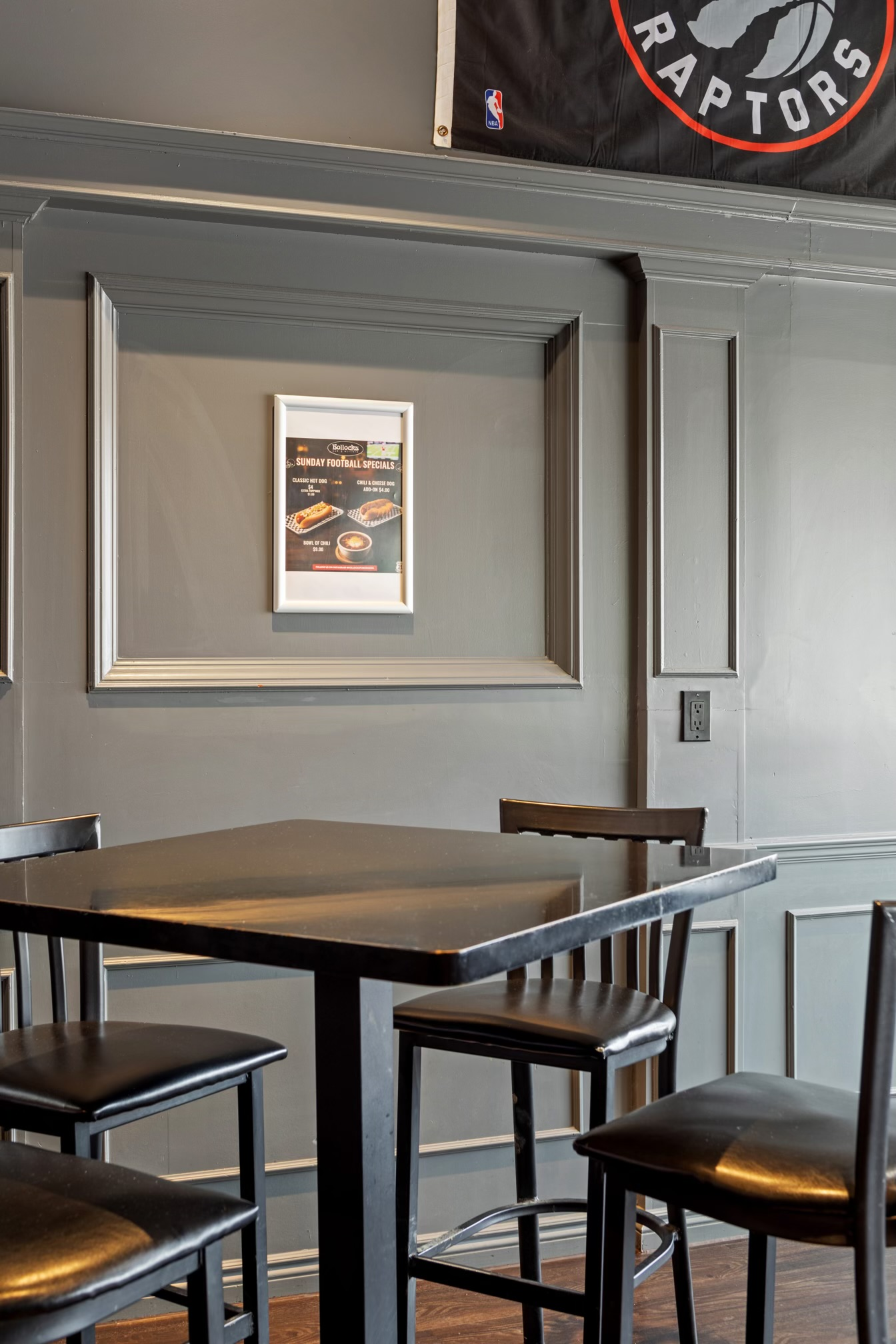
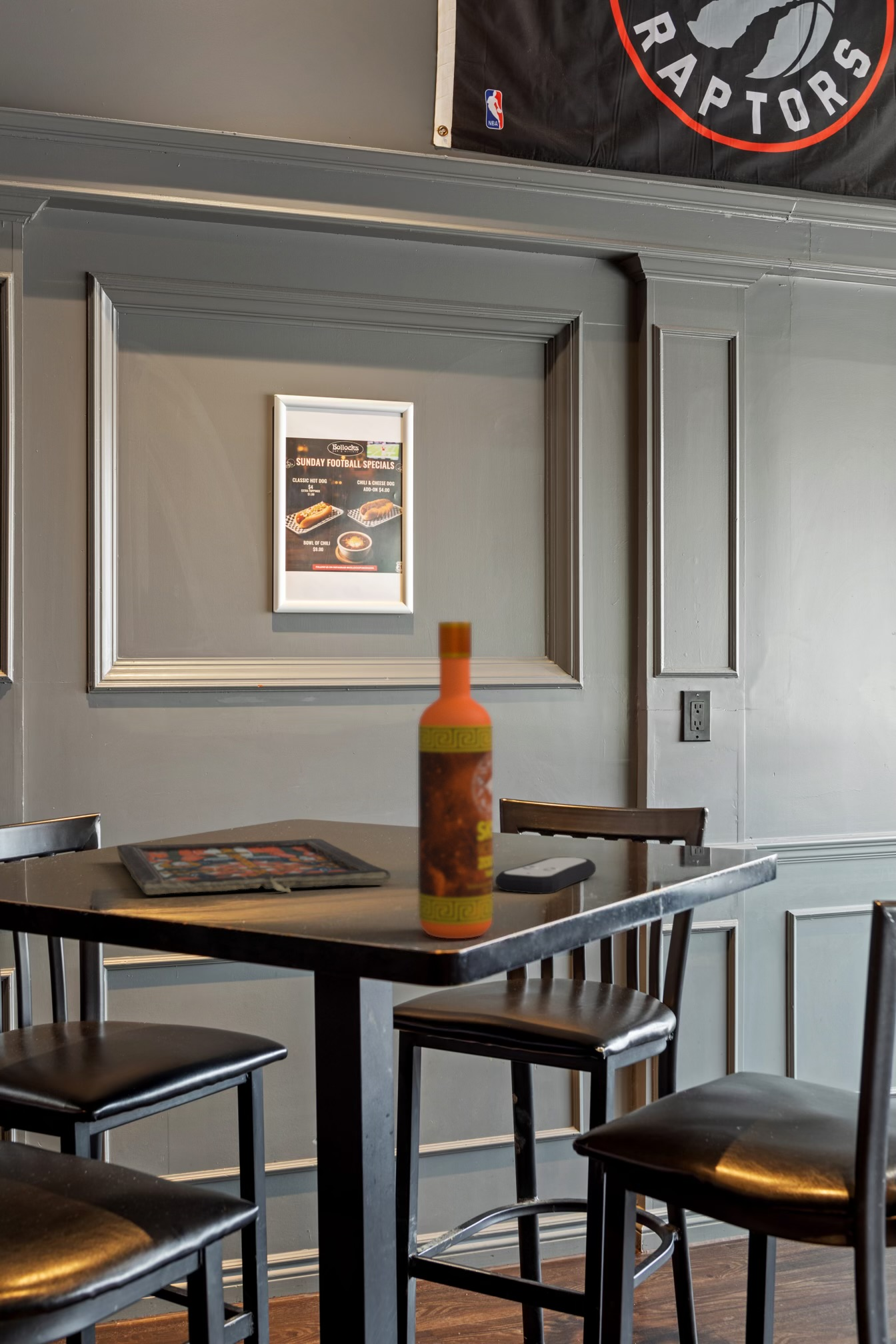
+ hot sauce (455, 777)
+ remote control (549, 873)
+ board game (244, 865)
